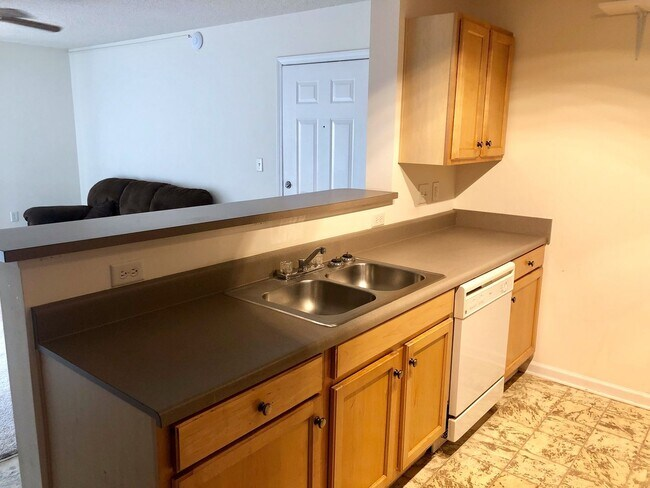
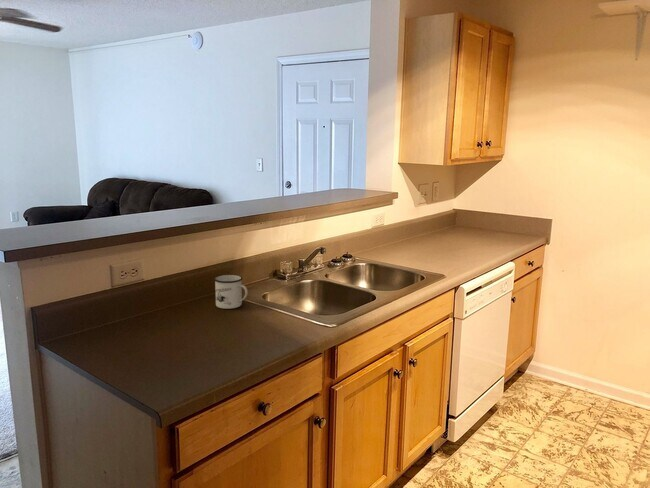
+ mug (232, 292)
